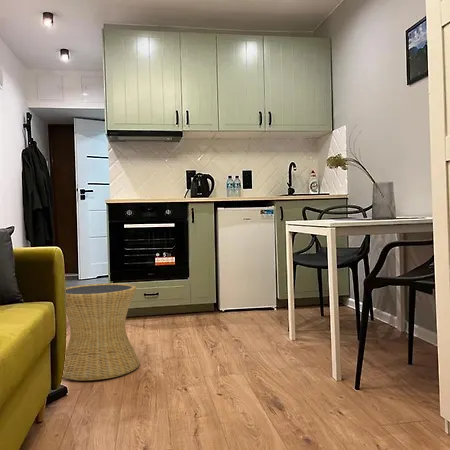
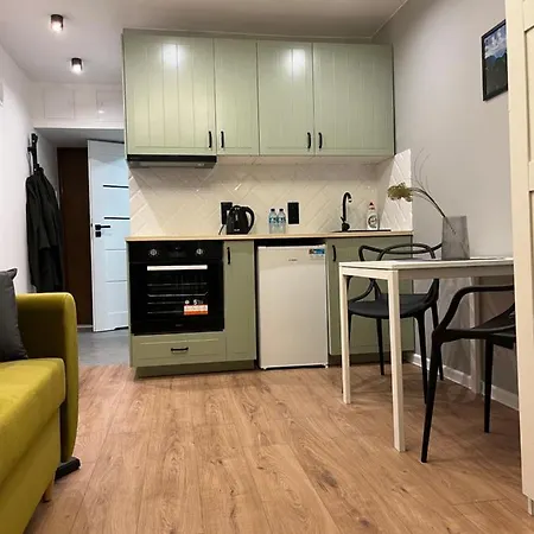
- side table (98, 328)
